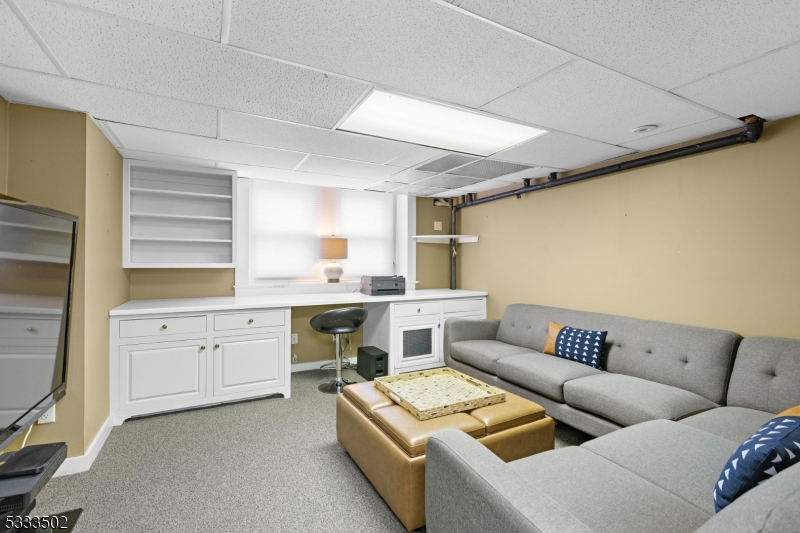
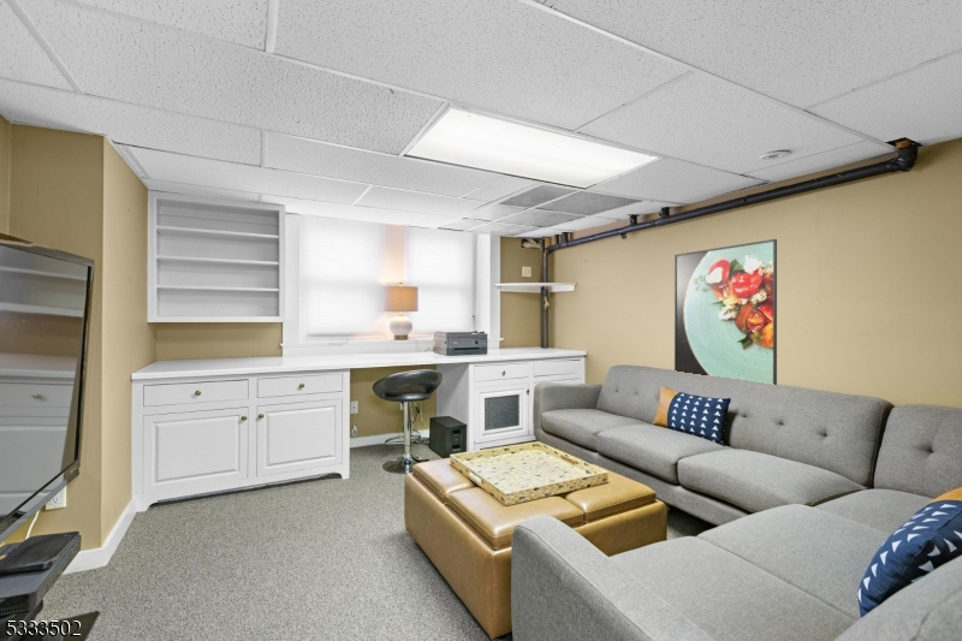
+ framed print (720, 315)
